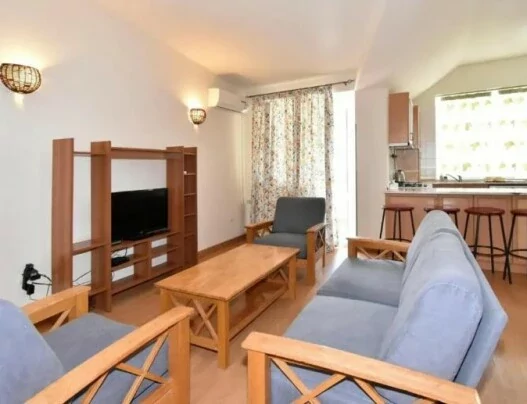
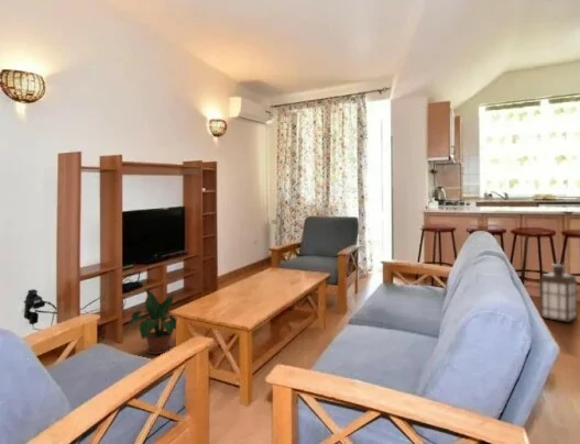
+ potted plant (157, 317)
+ lantern (558, 290)
